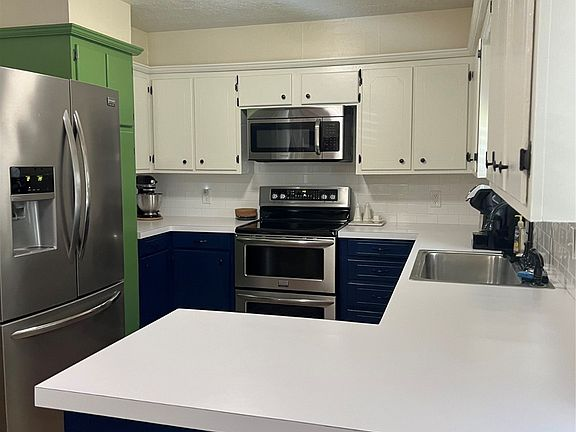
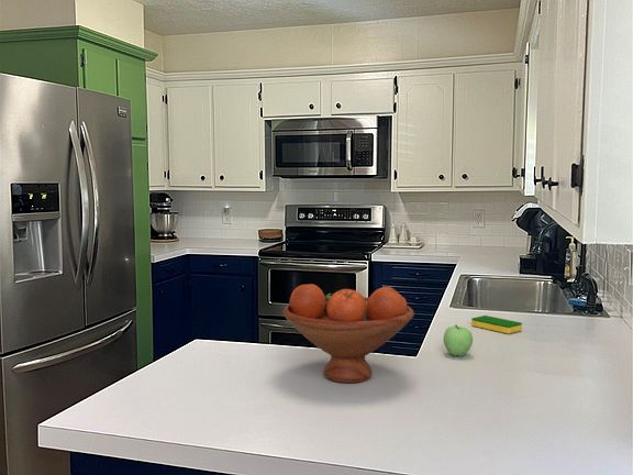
+ dish sponge (496, 323)
+ fruit bowl (347, 329)
+ apple (457, 340)
